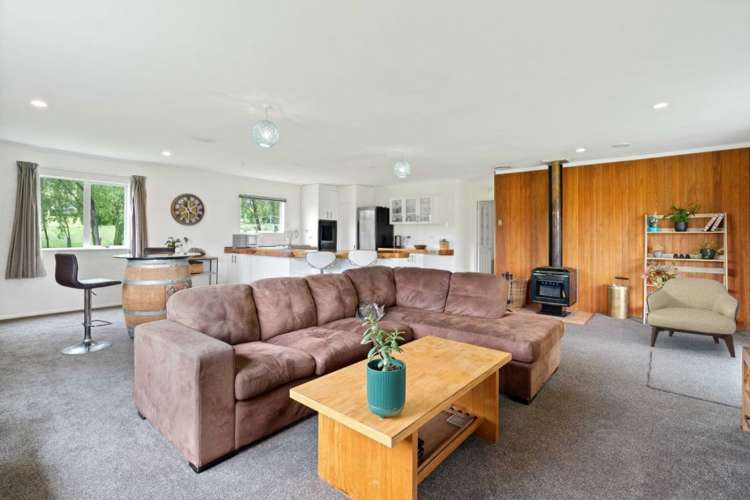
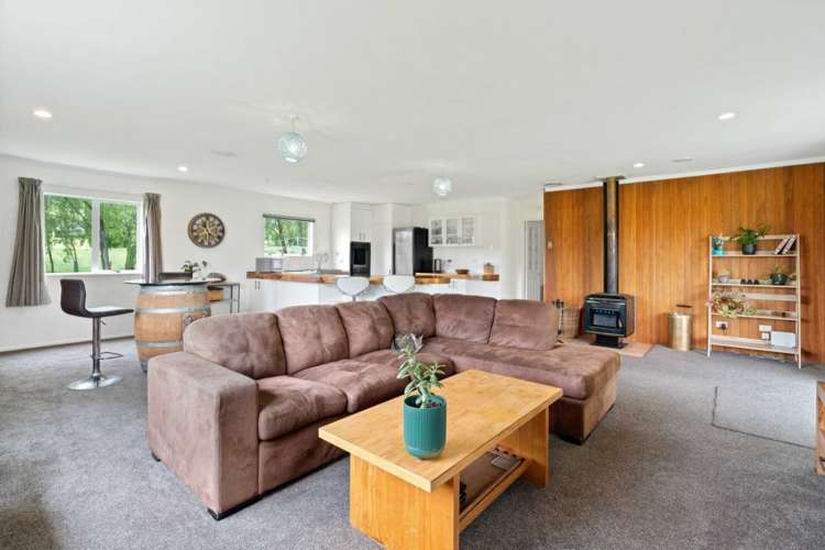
- armchair (690, 311)
